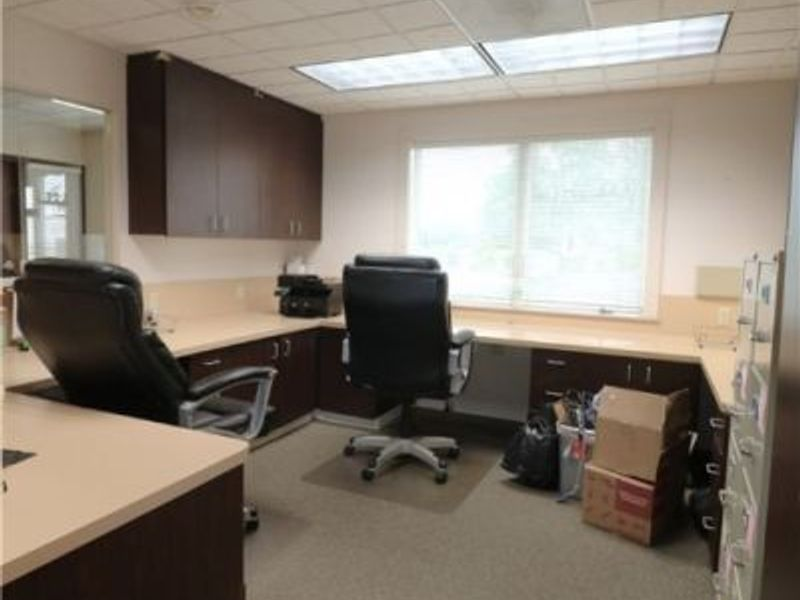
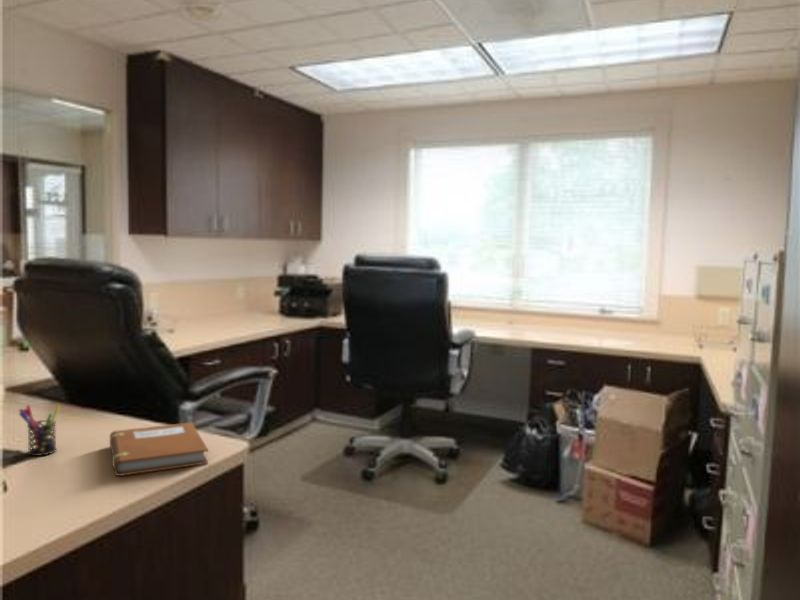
+ notebook (156, 446)
+ pen holder (41, 428)
